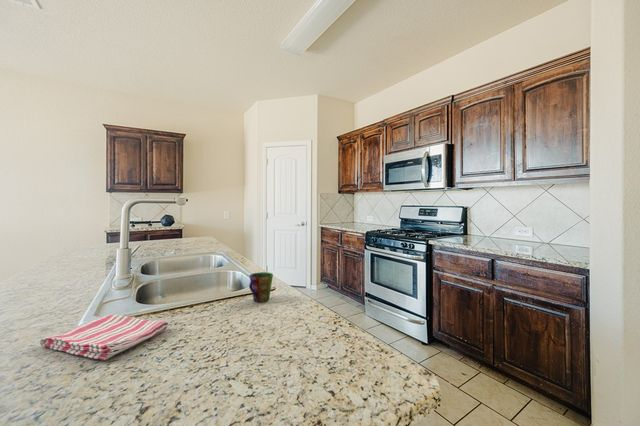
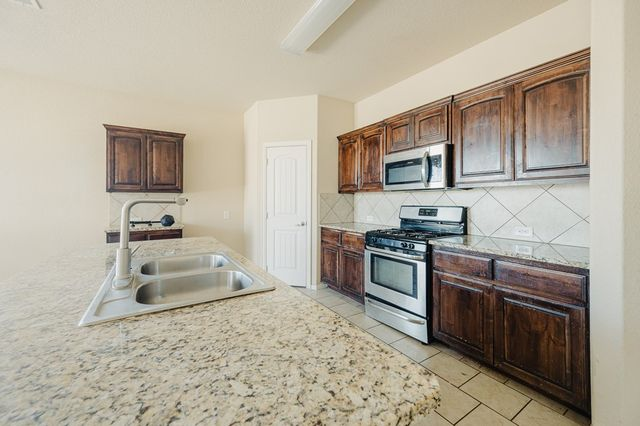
- cup (259, 288)
- dish towel (108, 331)
